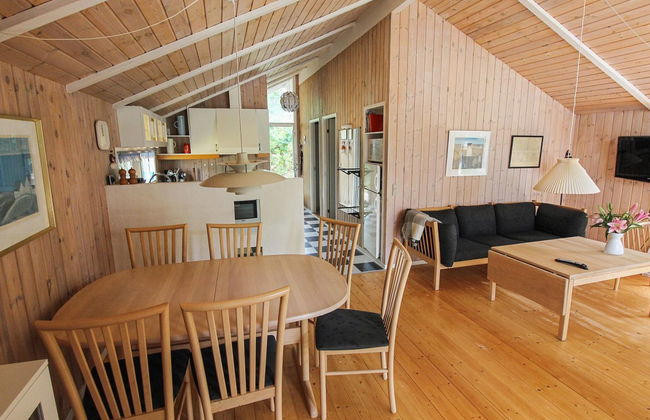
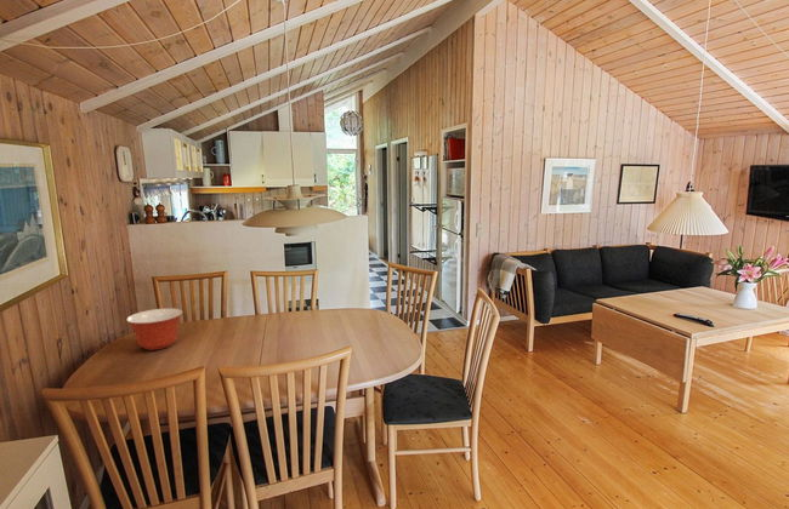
+ mixing bowl (157, 330)
